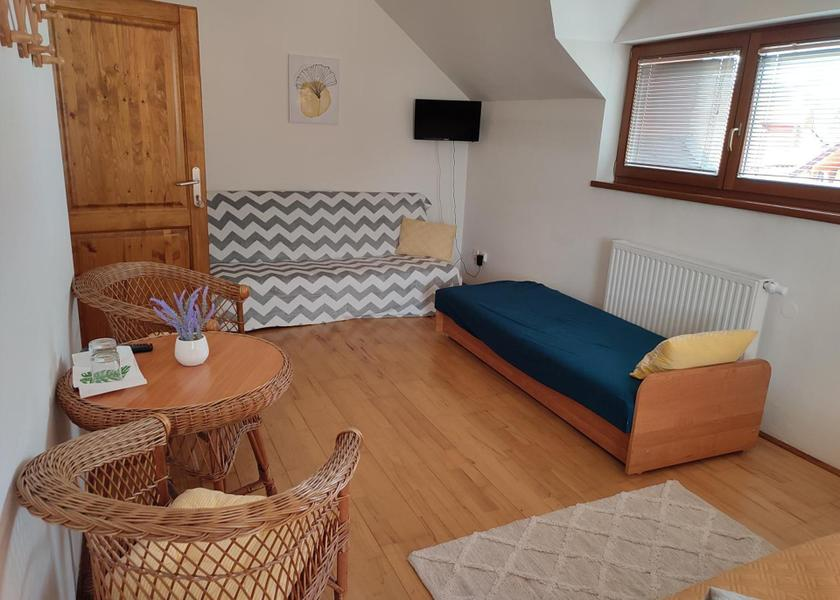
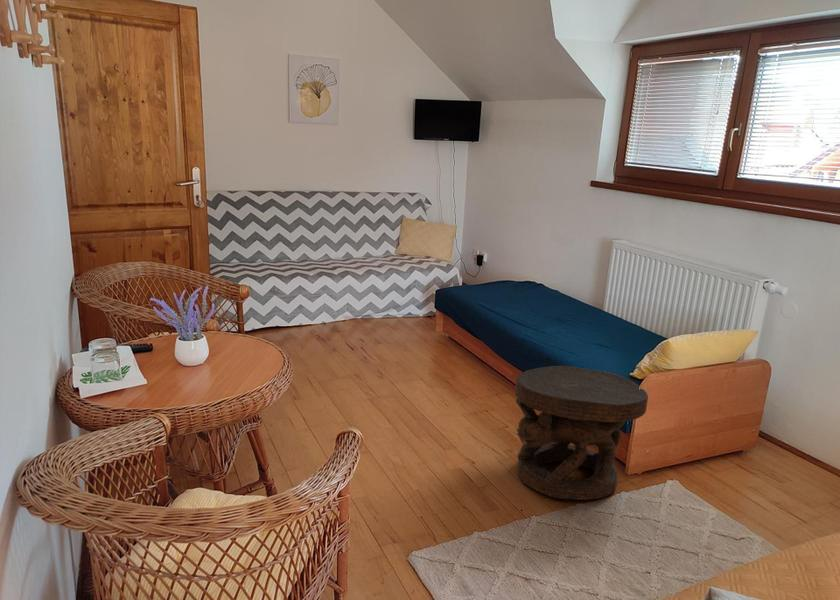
+ side table (572, 429)
